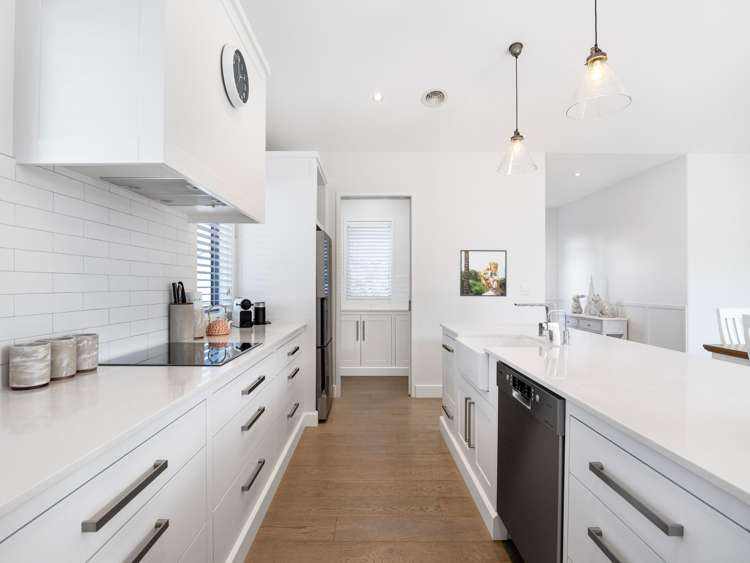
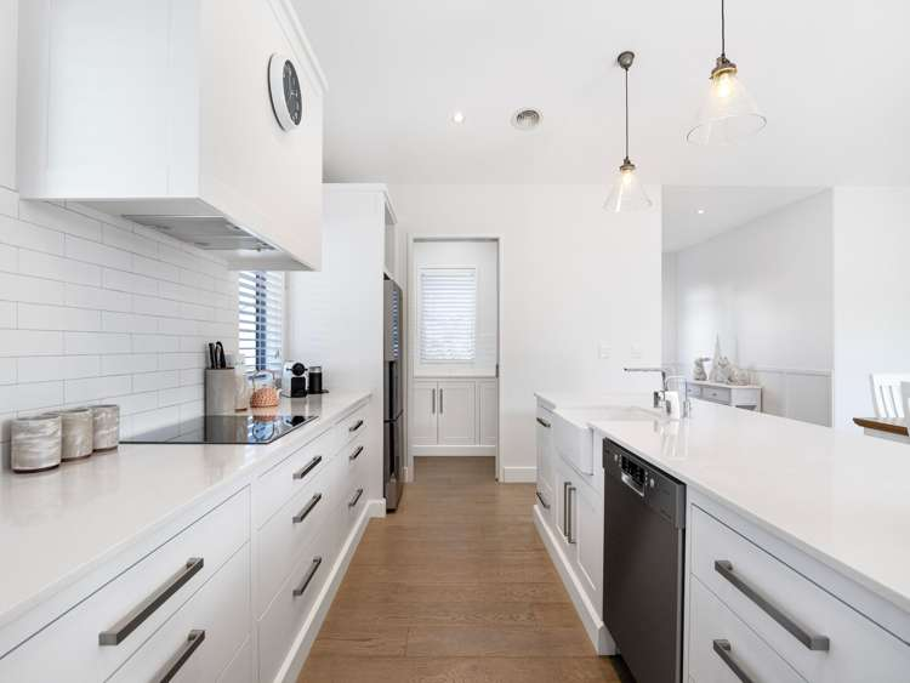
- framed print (483, 273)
